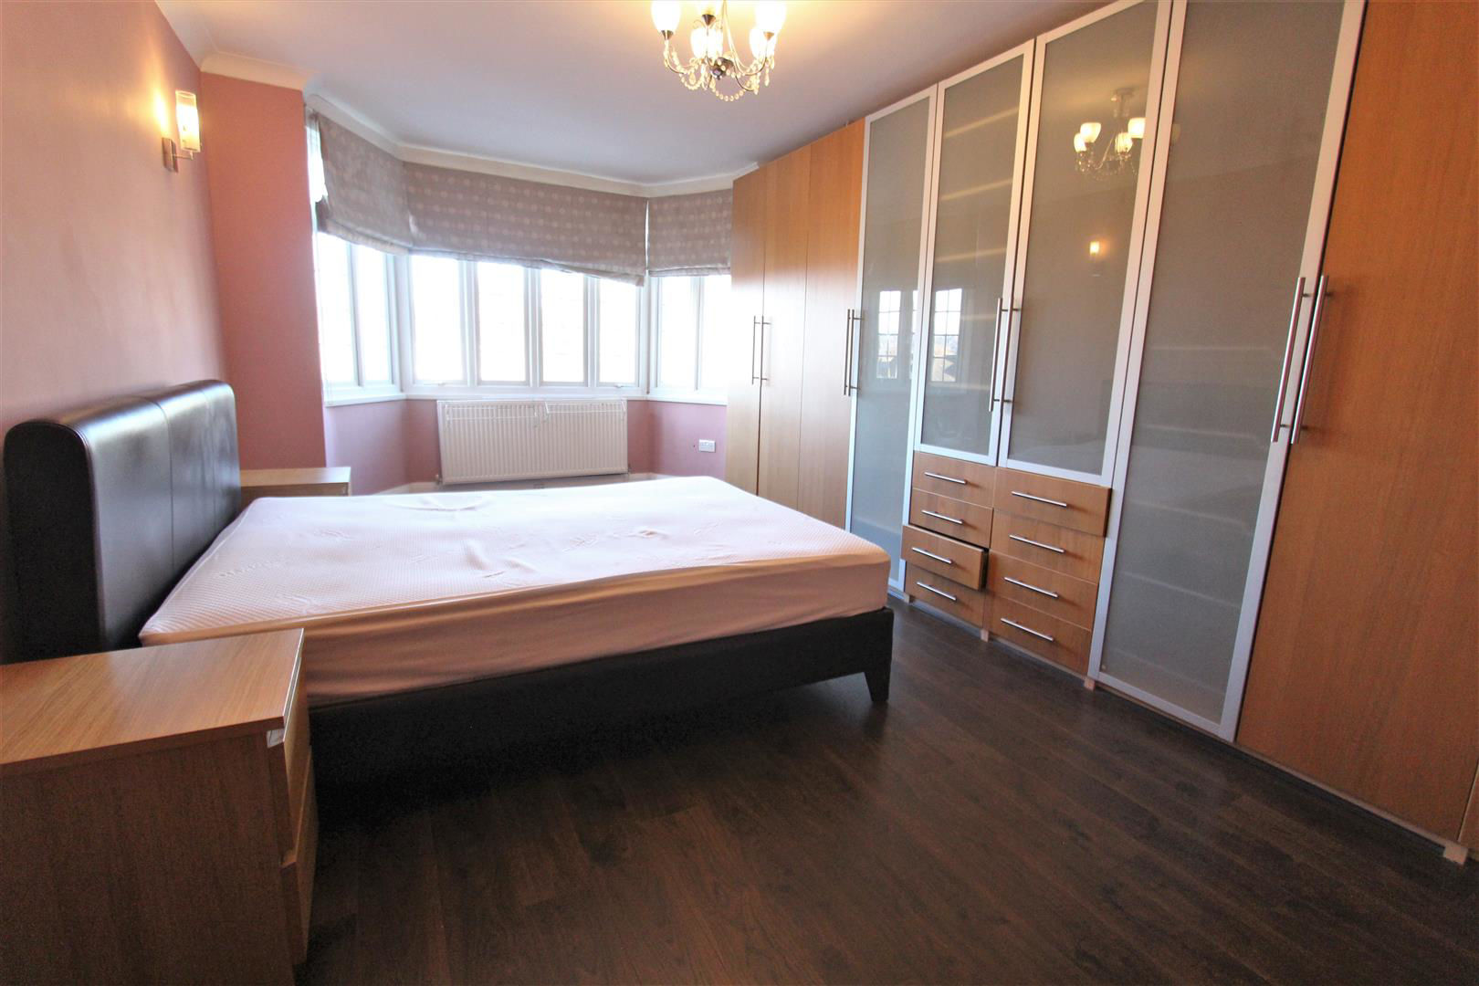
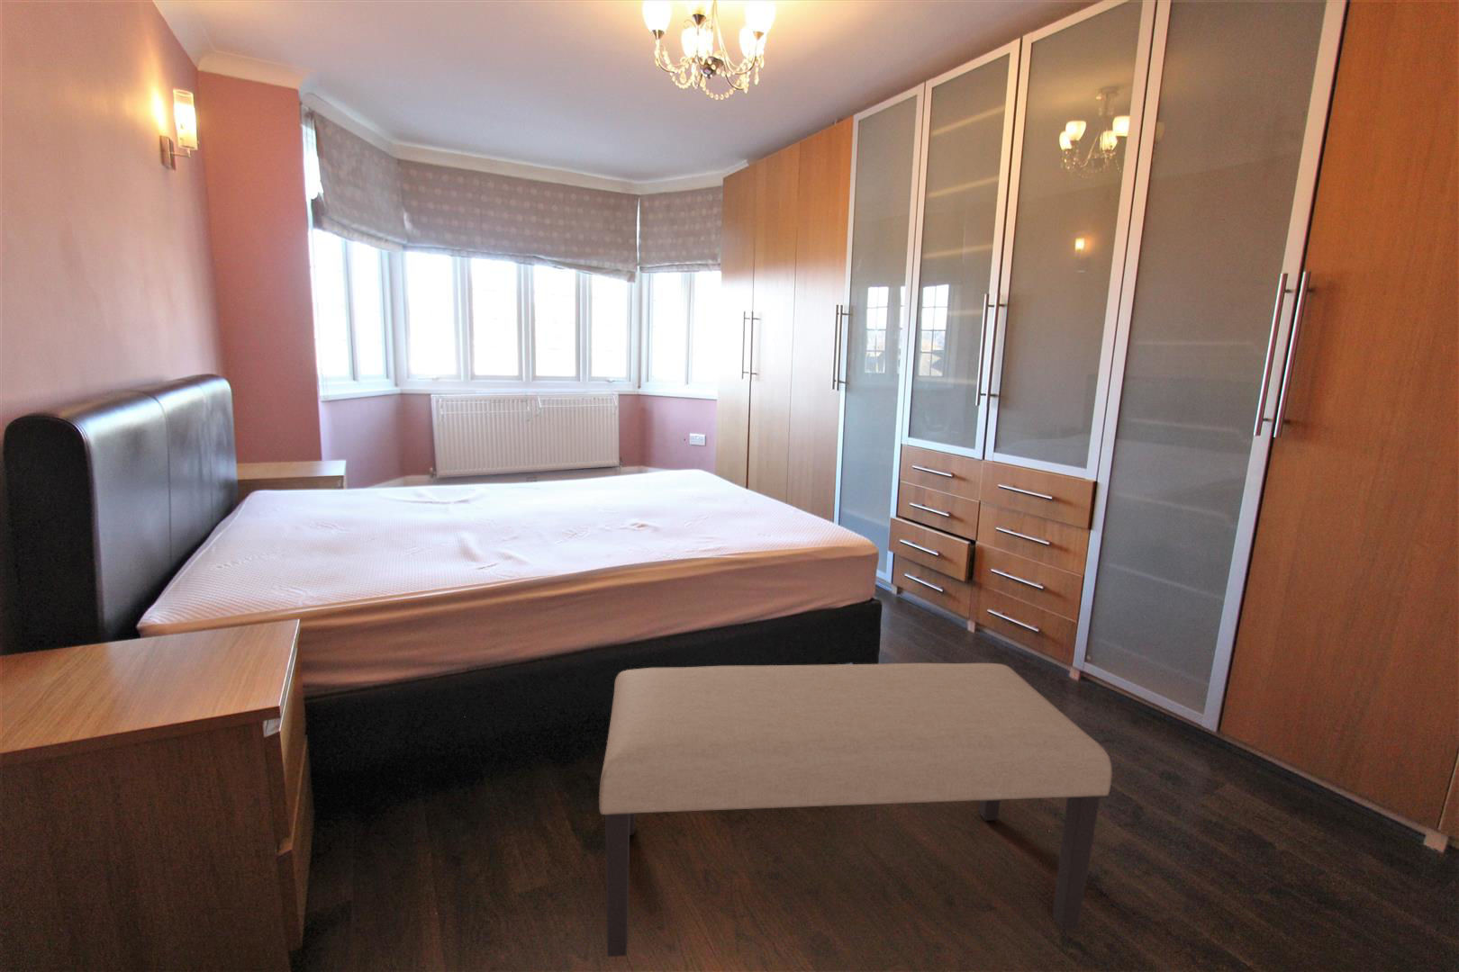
+ bench (835, 786)
